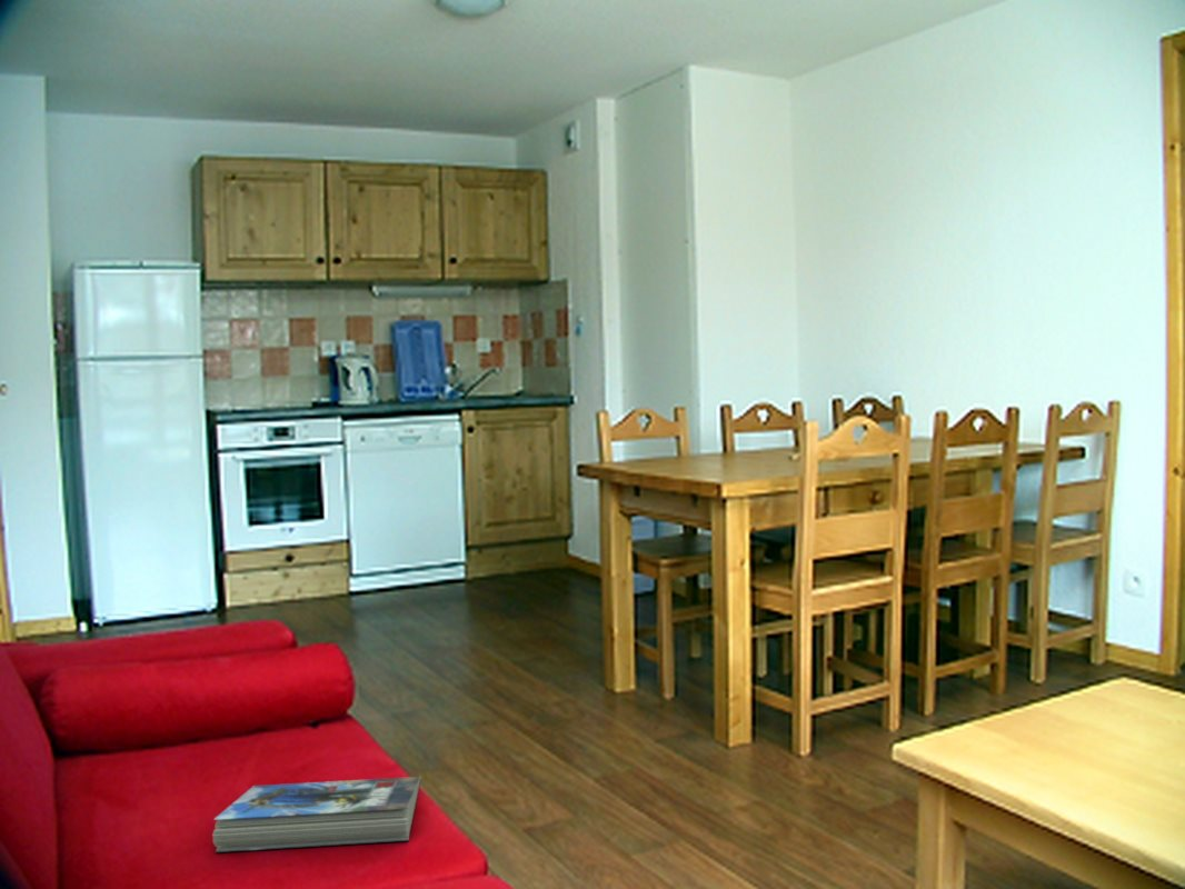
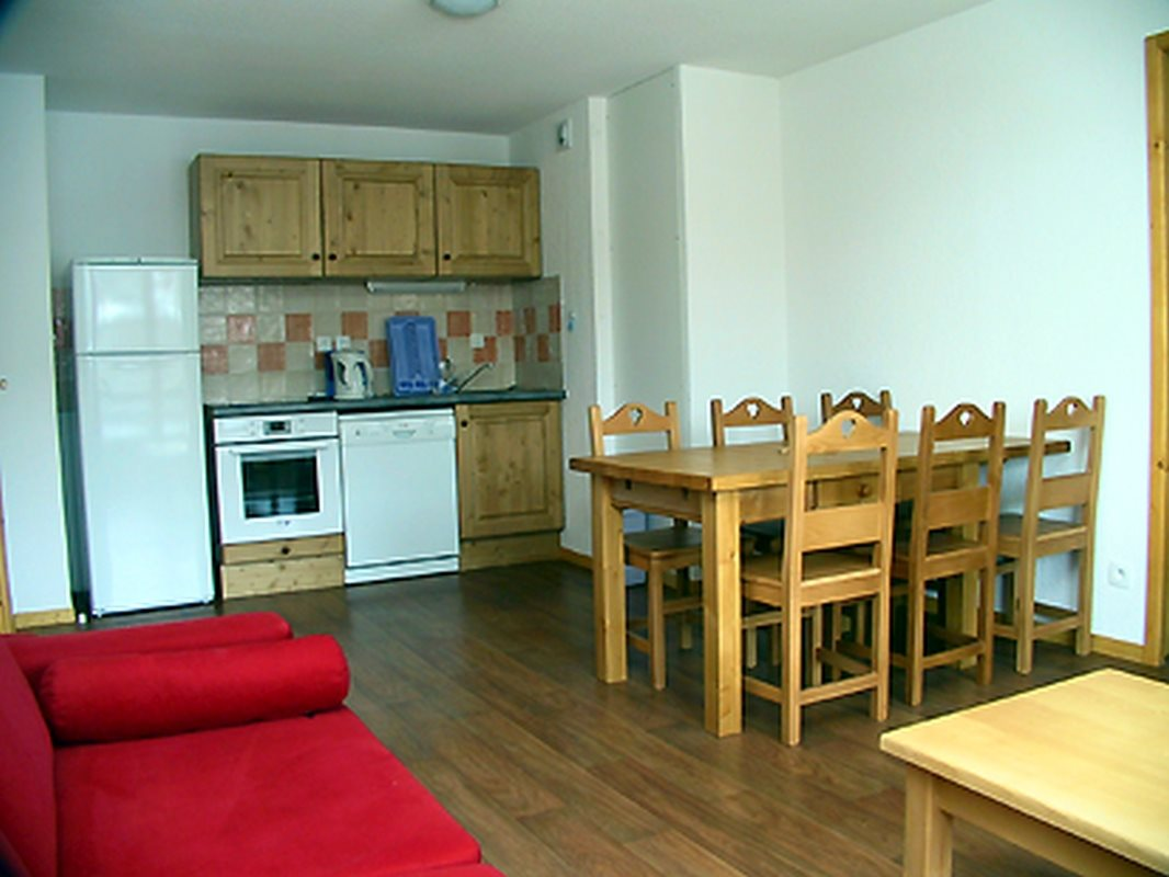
- magazine (325, 800)
